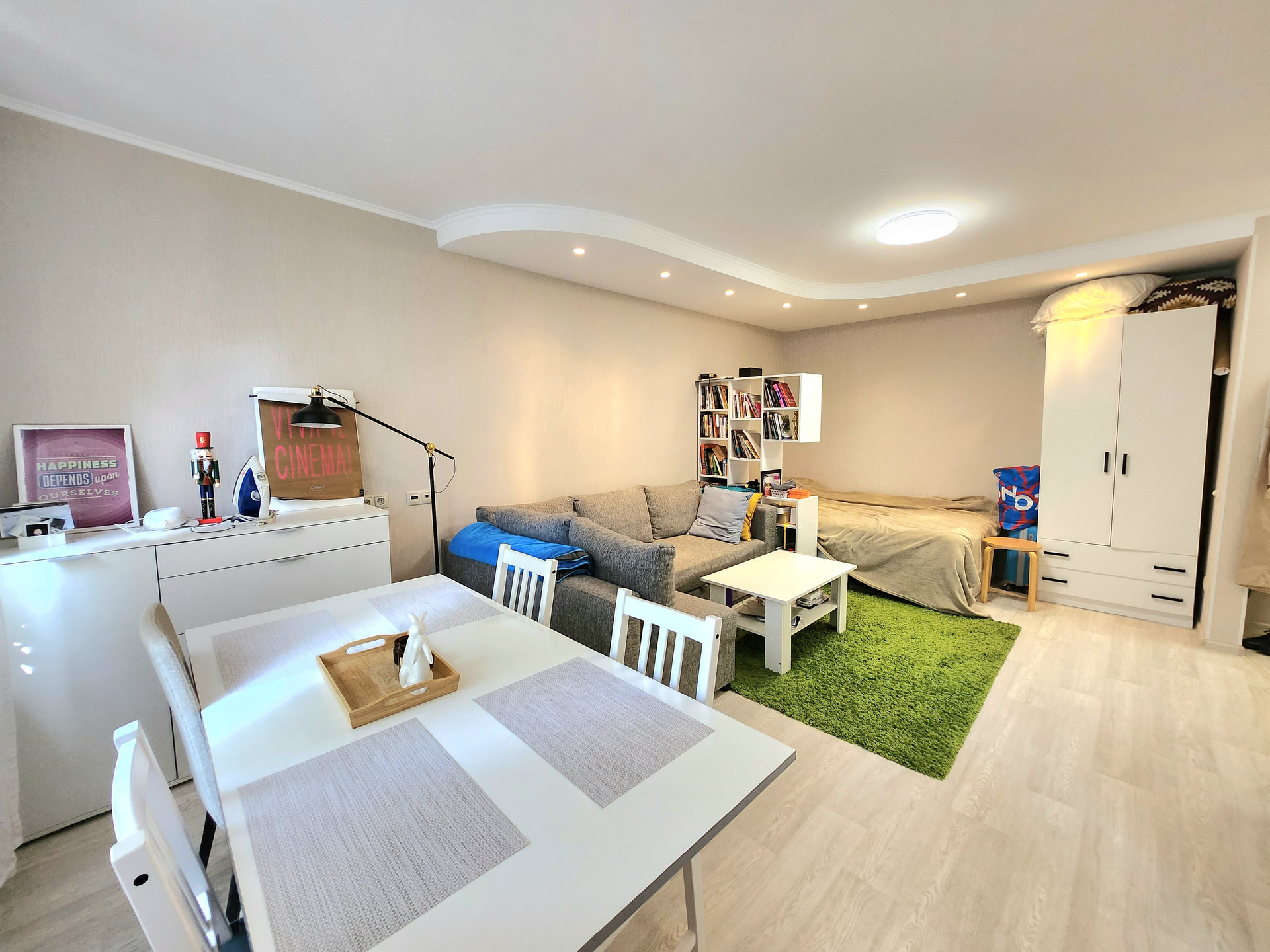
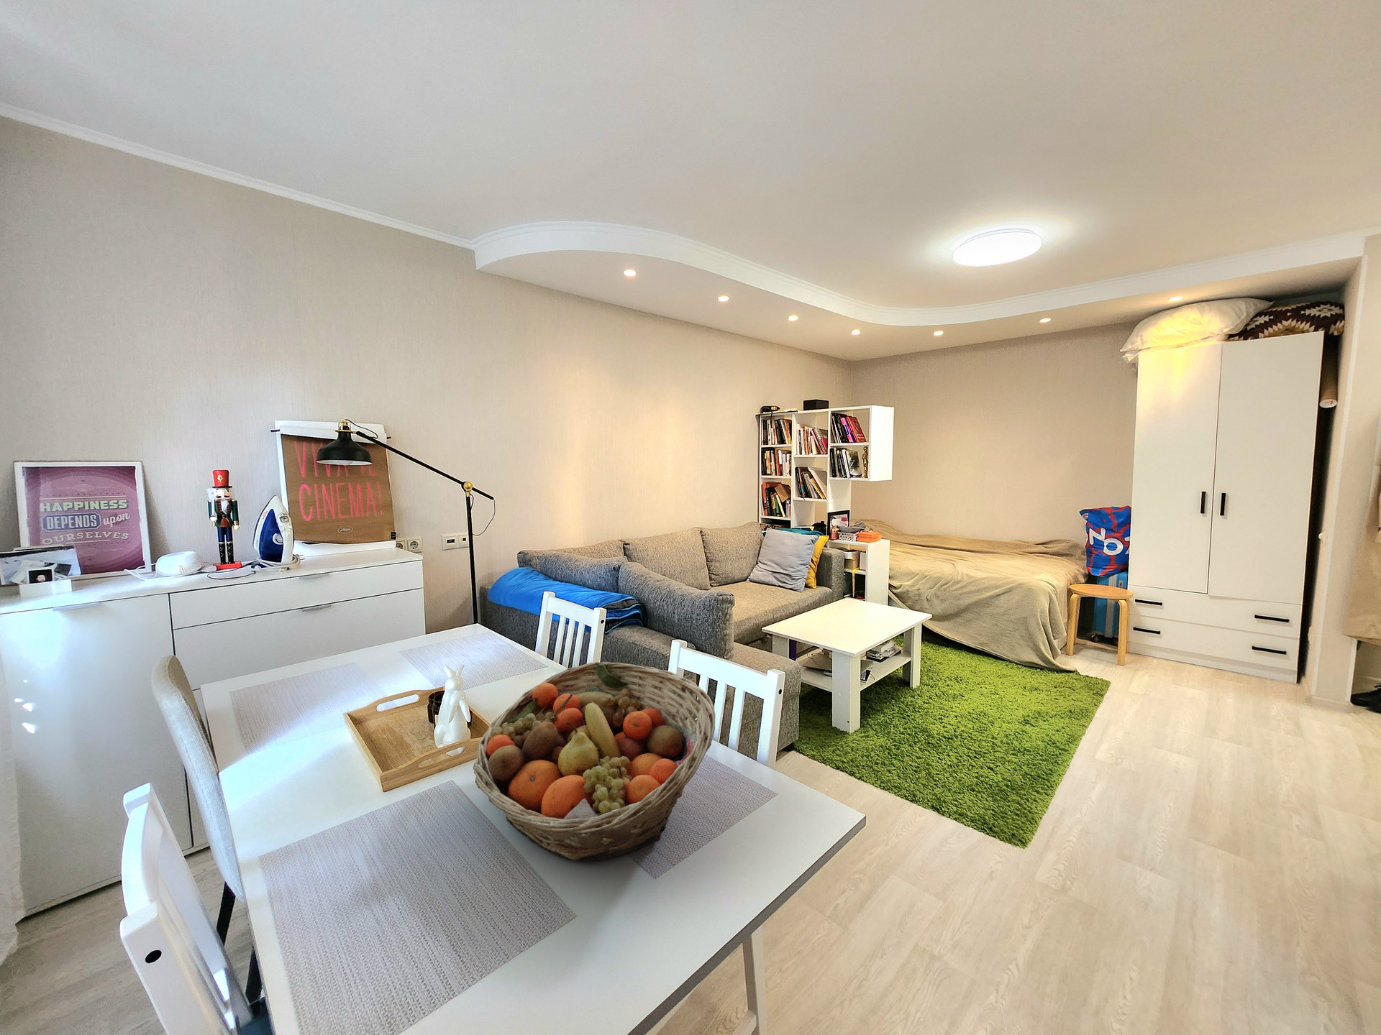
+ fruit basket (595, 748)
